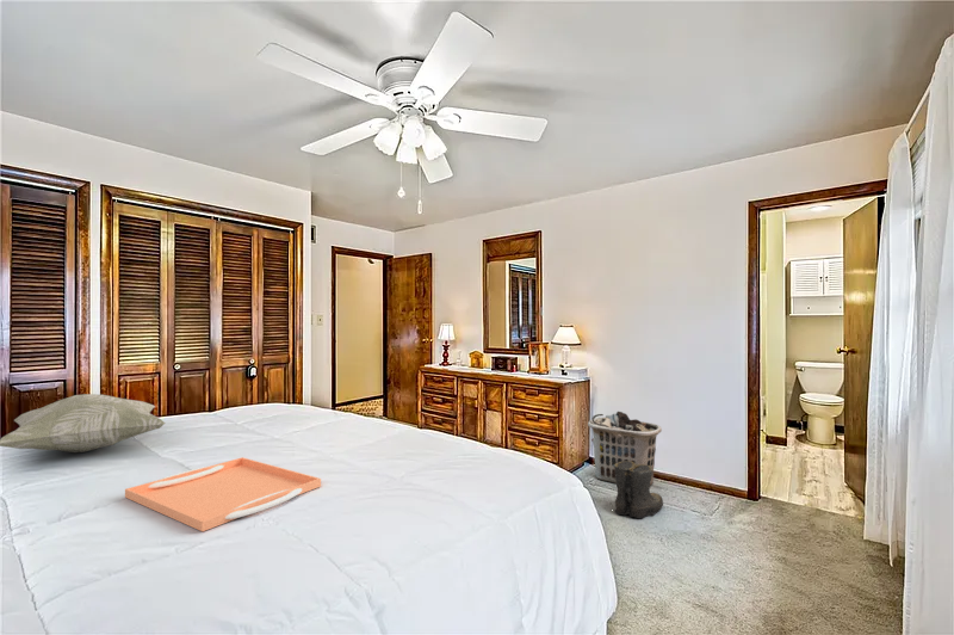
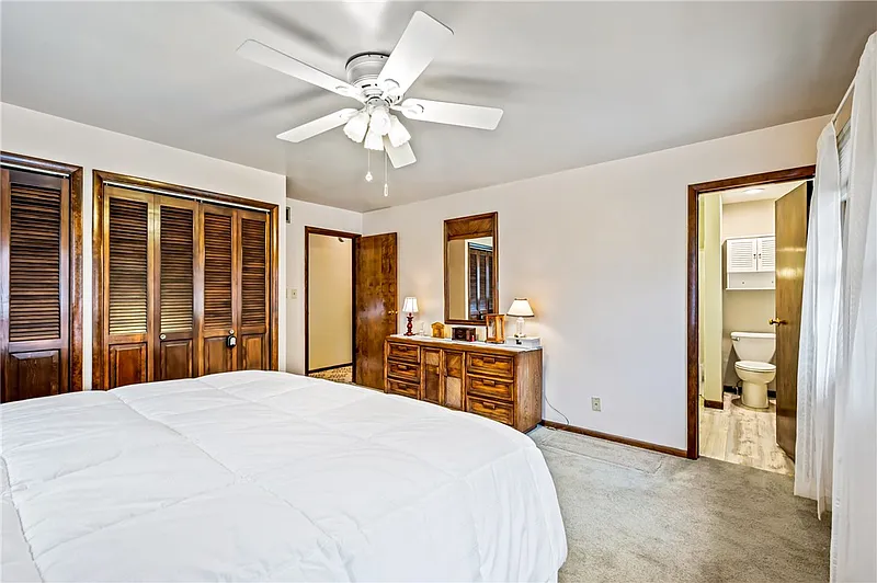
- clothes hamper (624, 446)
- decorative pillow (88, 421)
- boots (638, 485)
- serving tray (225, 487)
